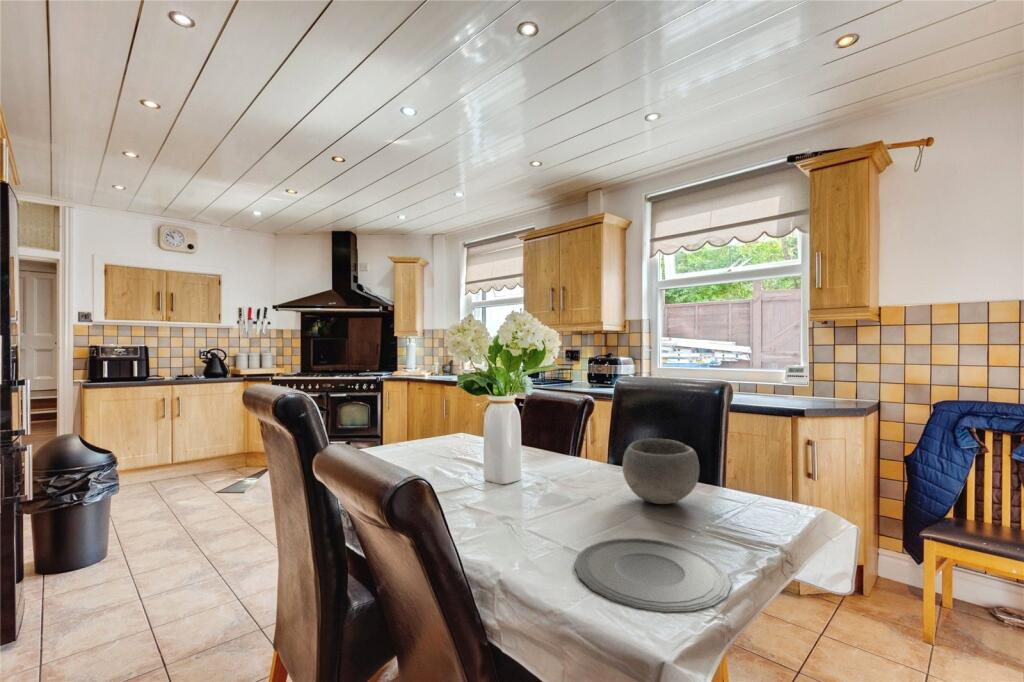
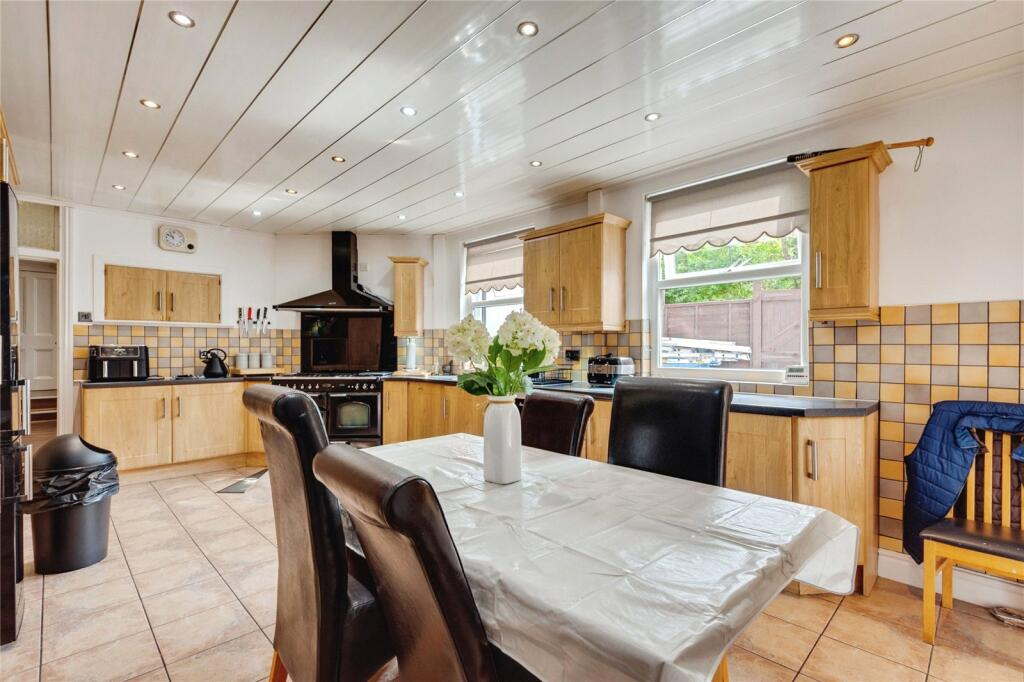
- bowl (660, 472)
- plate (649, 569)
